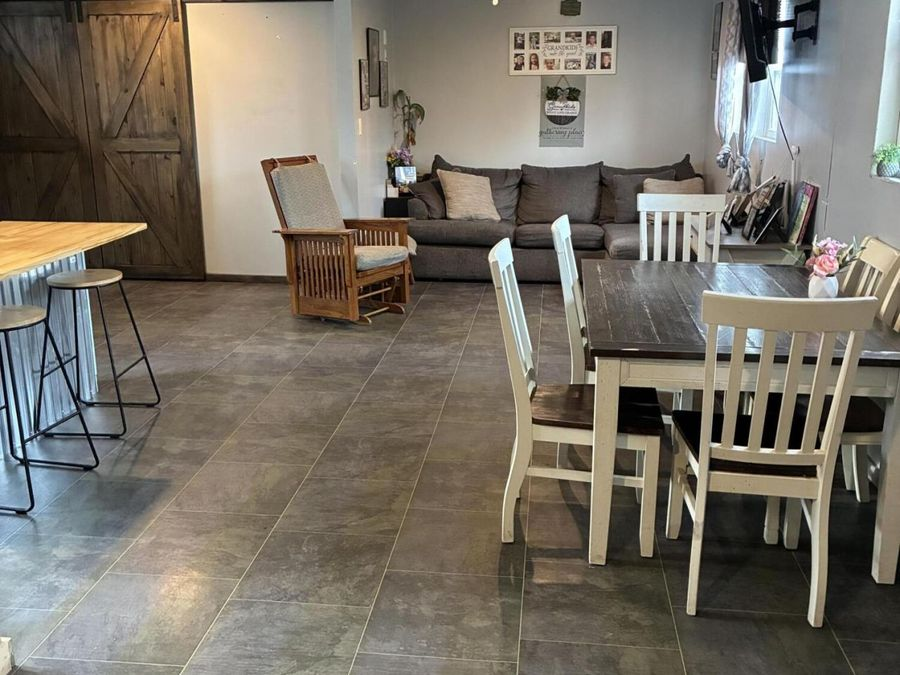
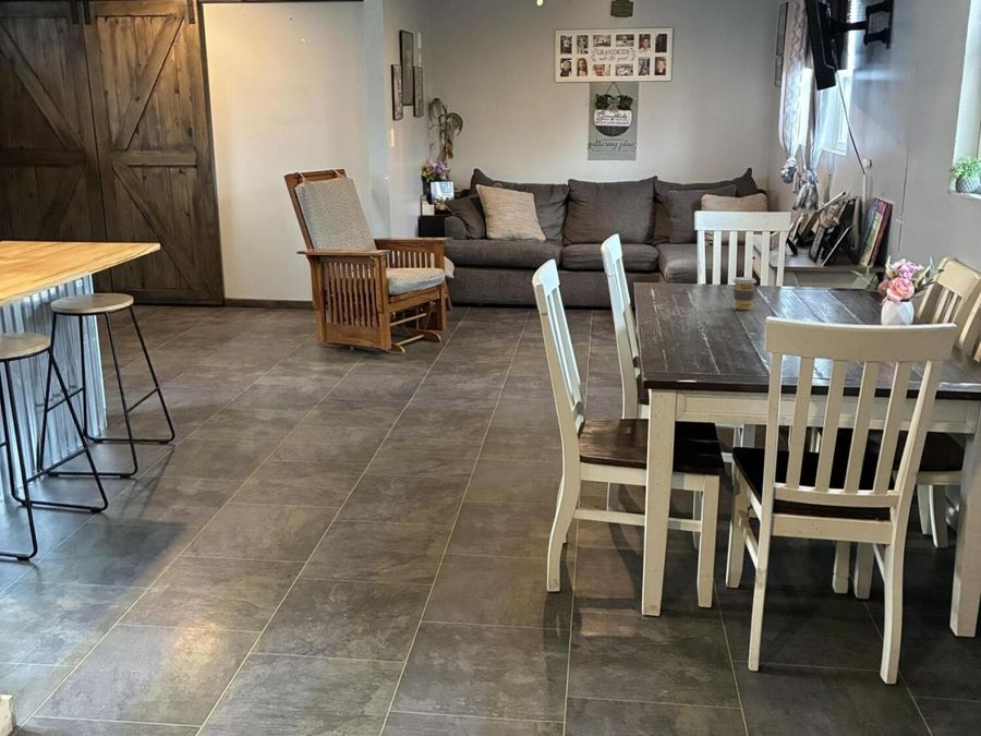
+ coffee cup (743, 293)
